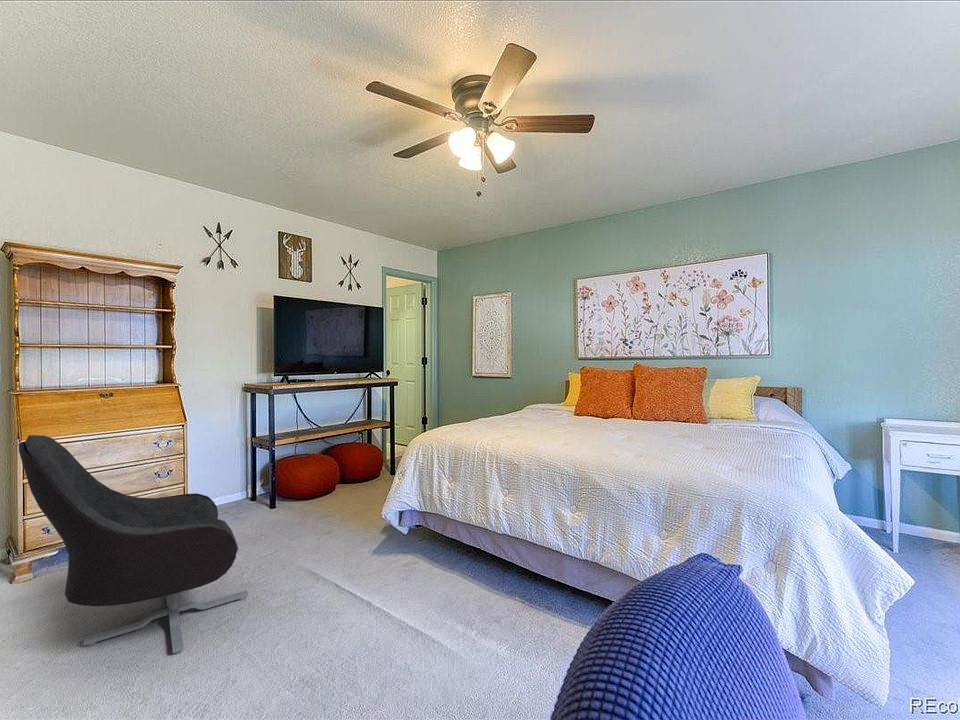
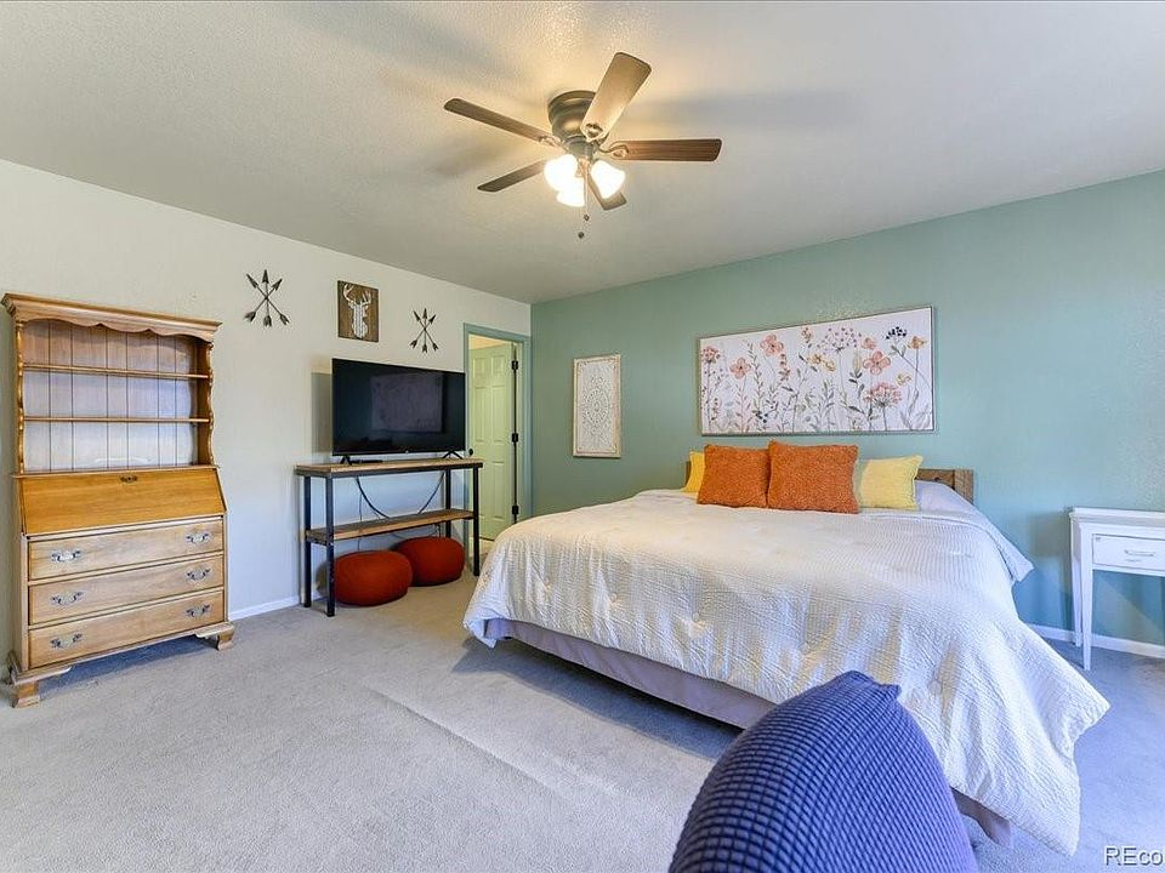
- armchair (161, 523)
